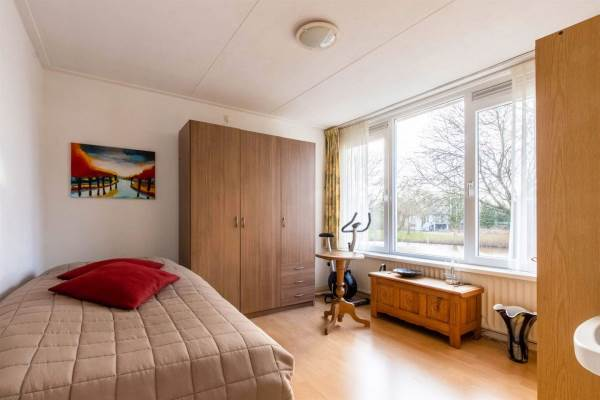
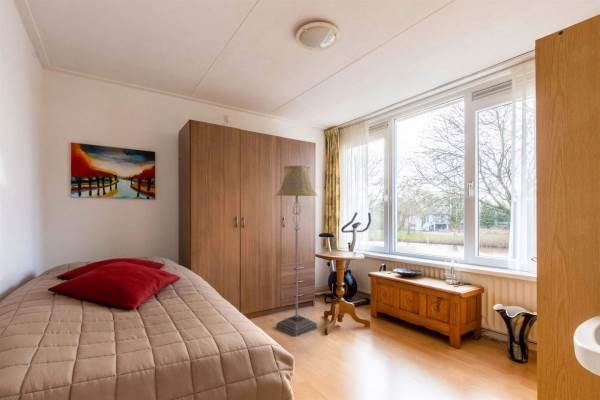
+ floor lamp (296, 247)
